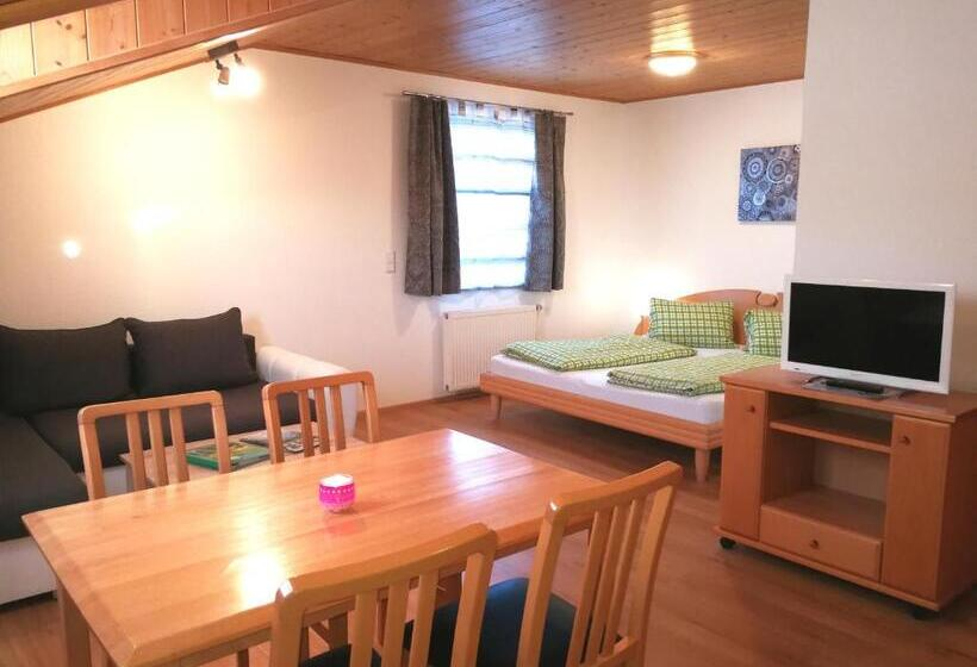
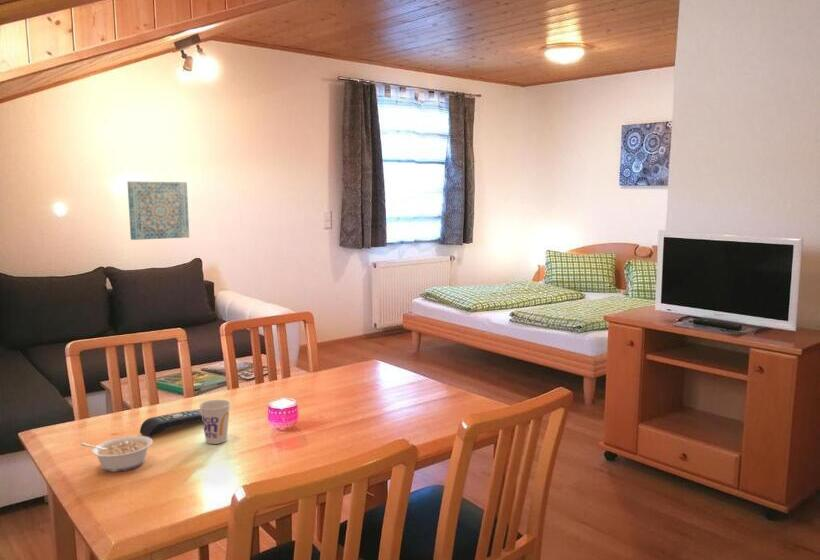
+ wall art (159, 210)
+ remote control (181, 419)
+ cup (215, 422)
+ legume (120, 453)
